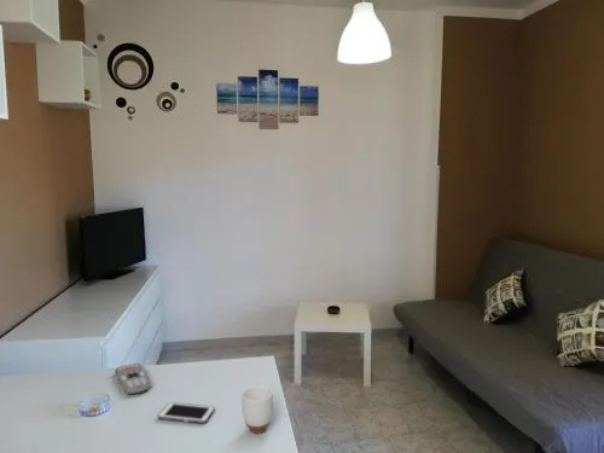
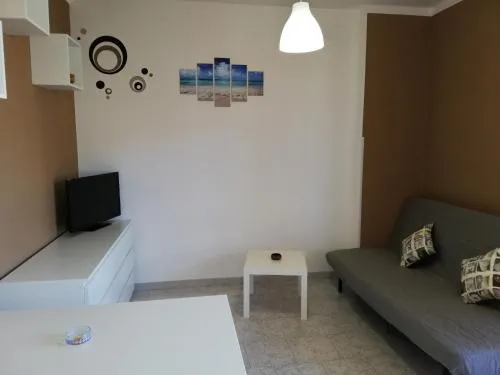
- cell phone (186, 412)
- mug (259, 407)
- remote control (133, 378)
